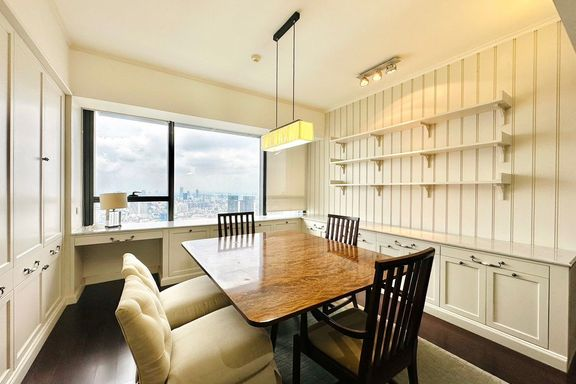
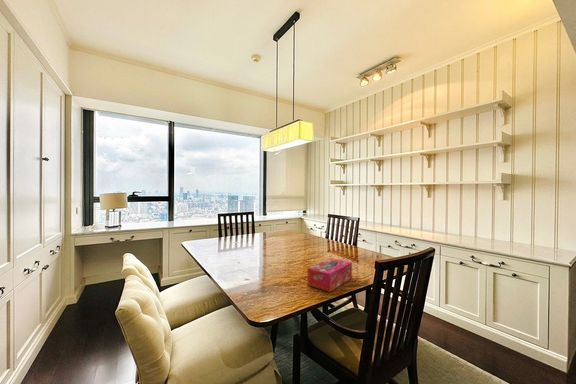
+ tissue box (330, 273)
